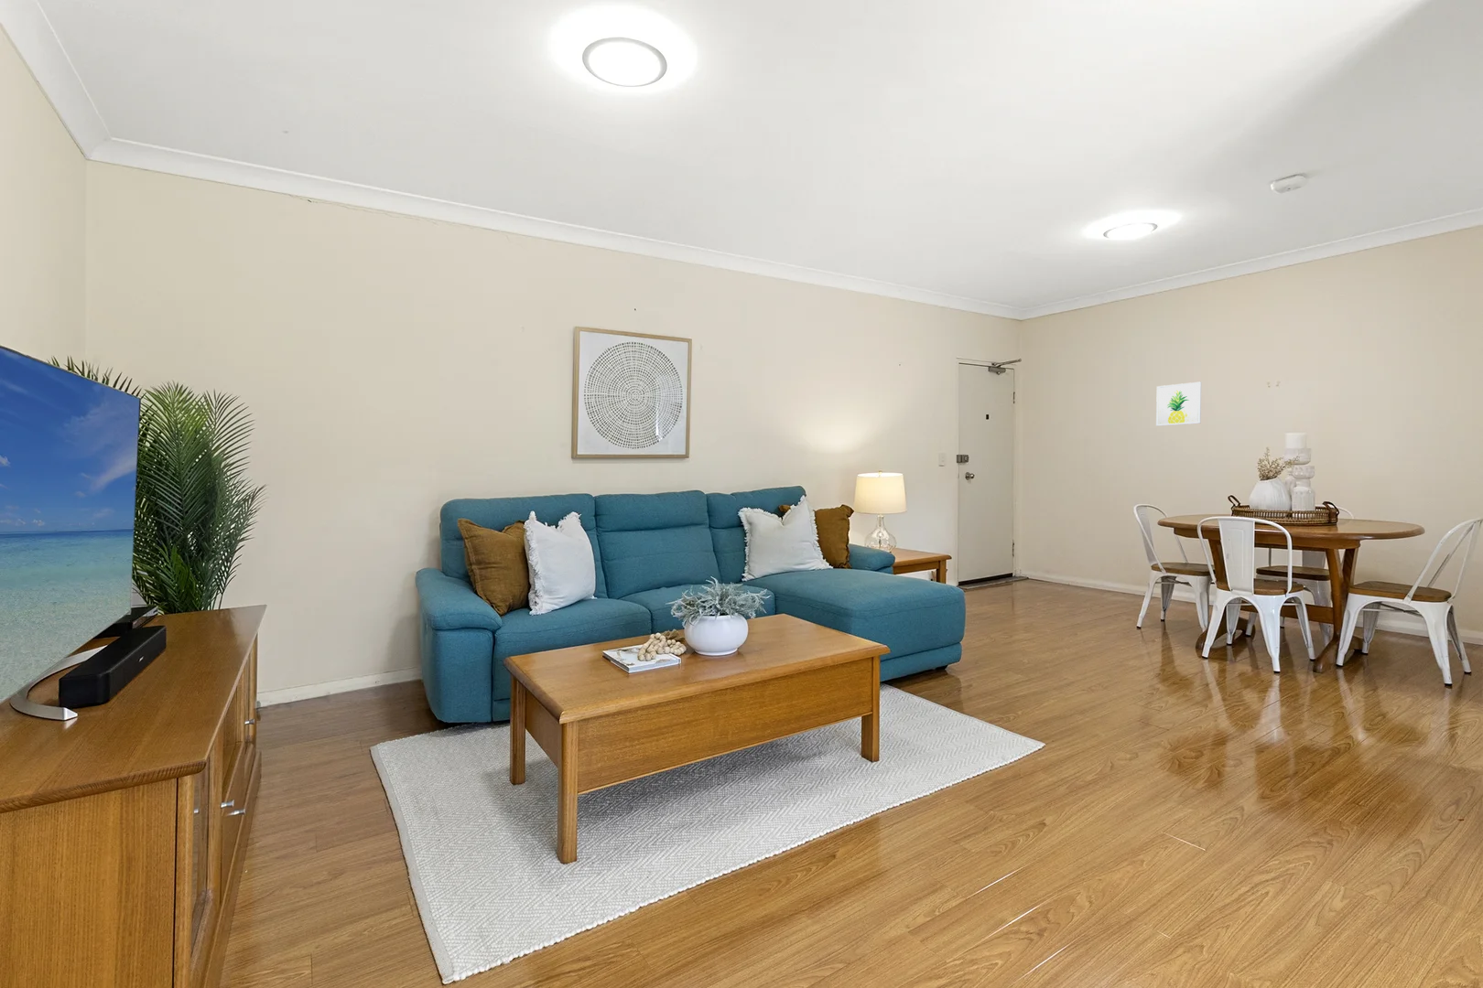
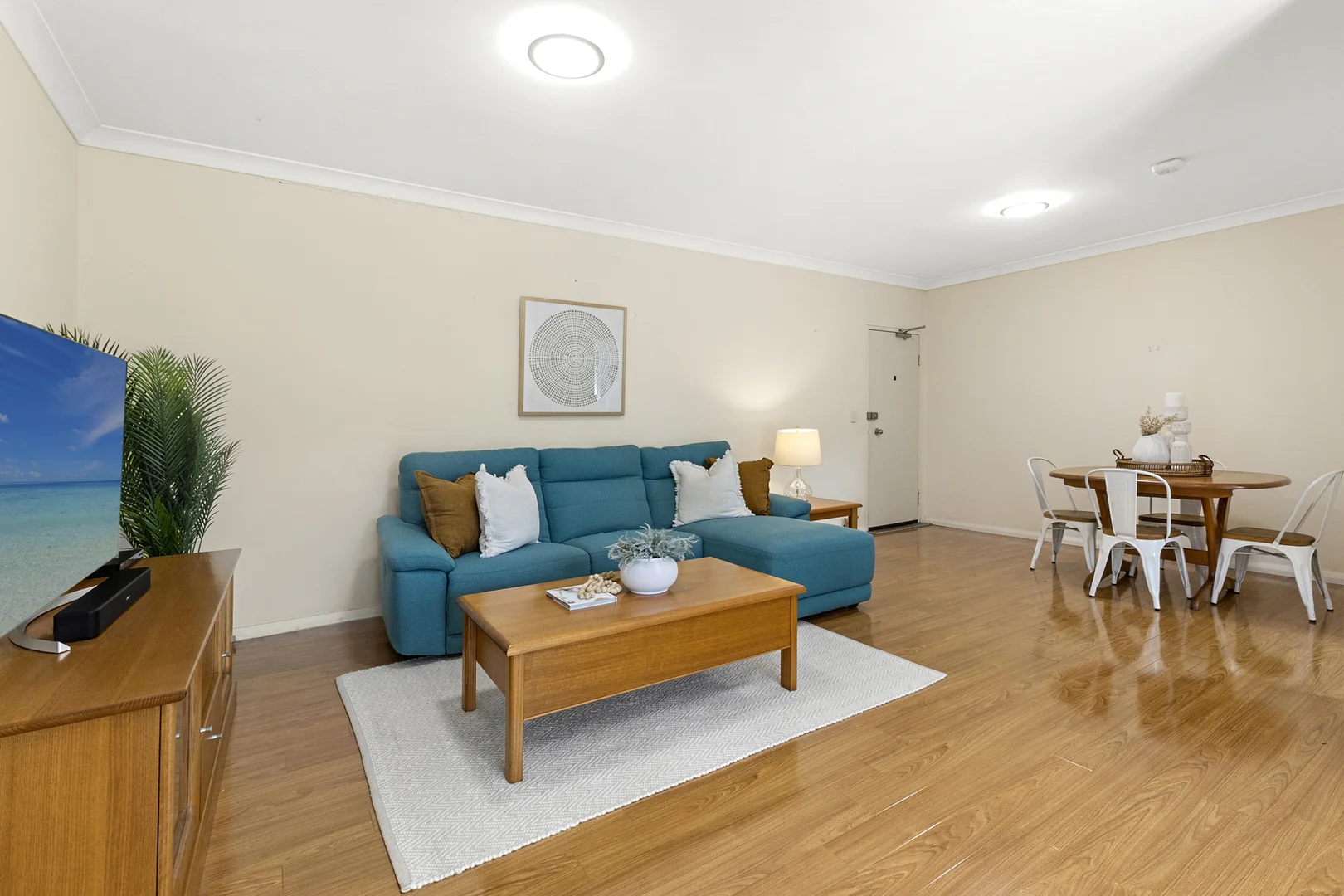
- wall art (1178, 405)
